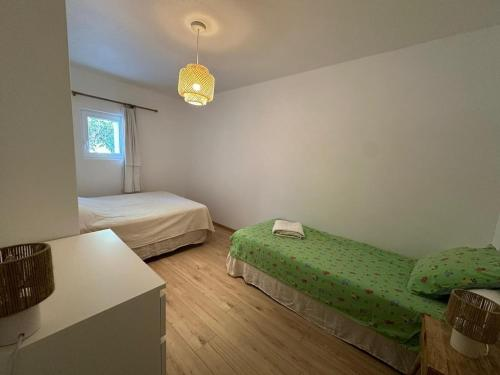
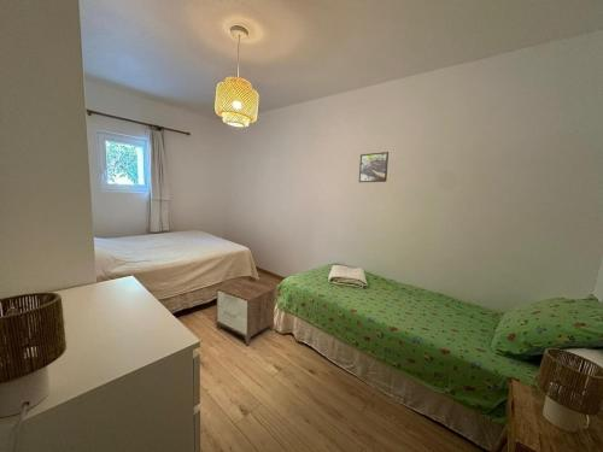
+ nightstand (245, 309)
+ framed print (373, 168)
